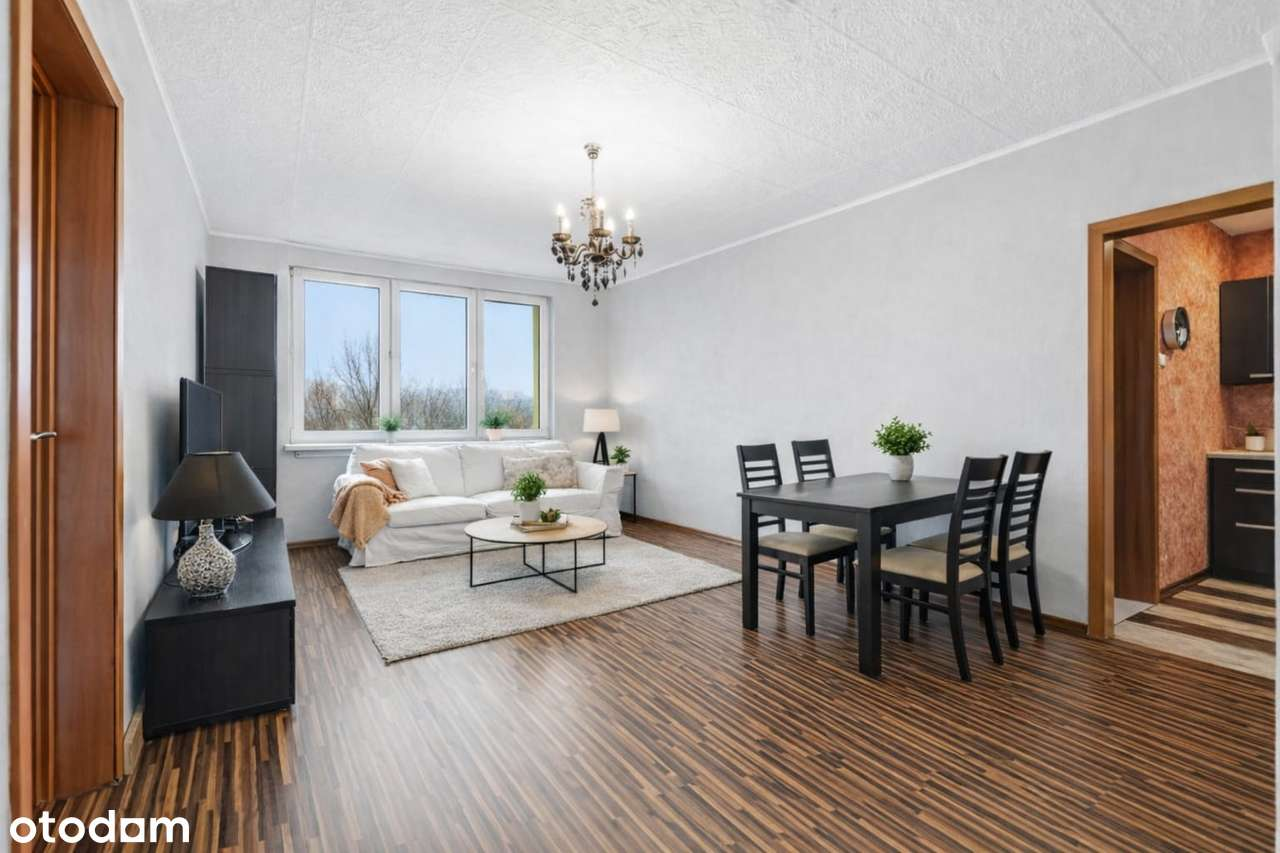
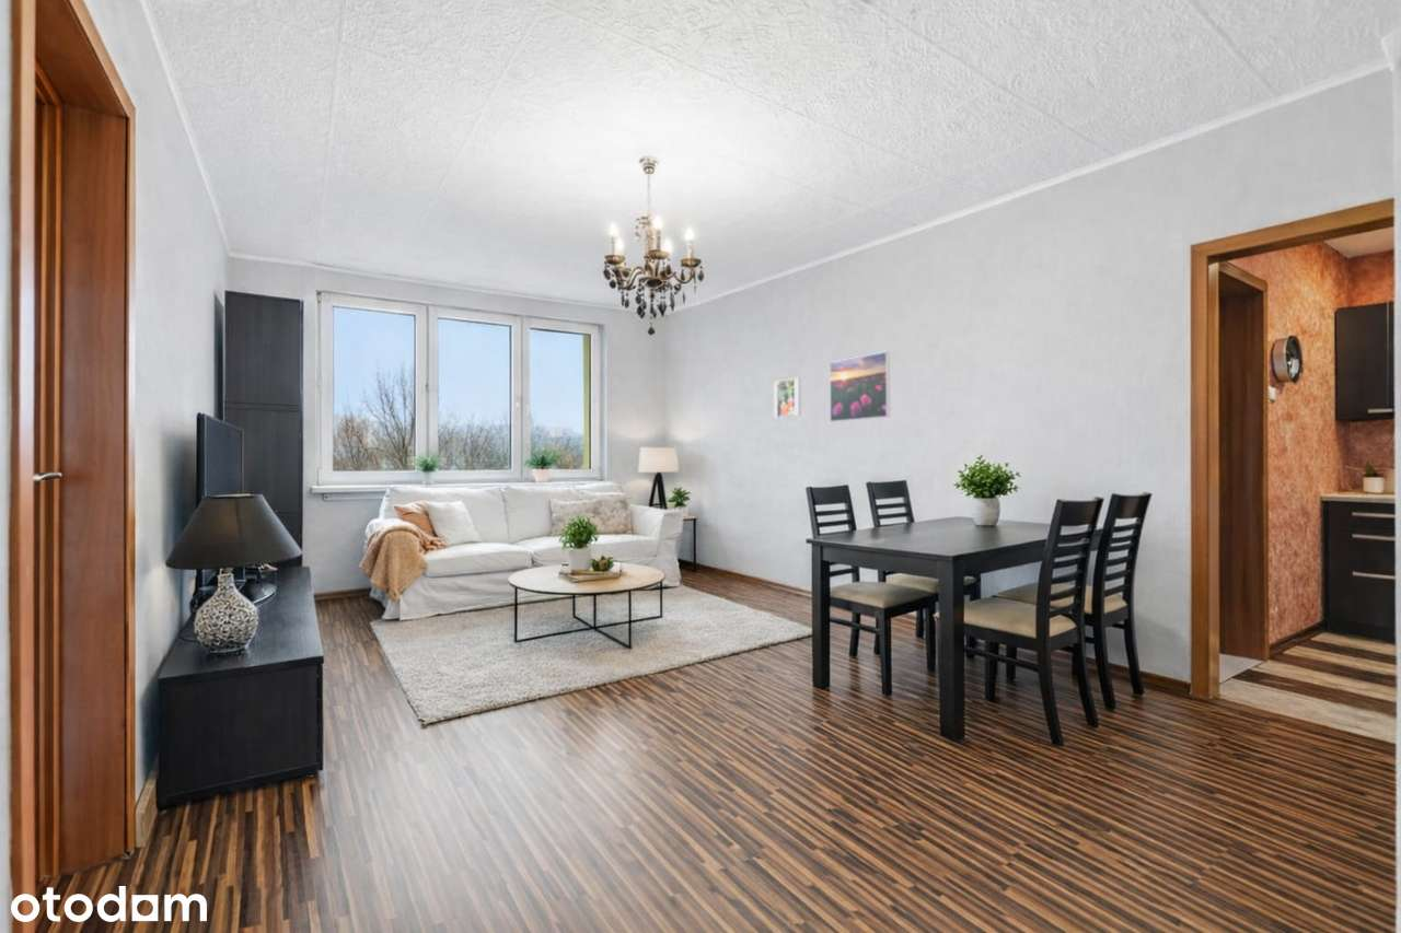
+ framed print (786, 398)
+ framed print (858, 388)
